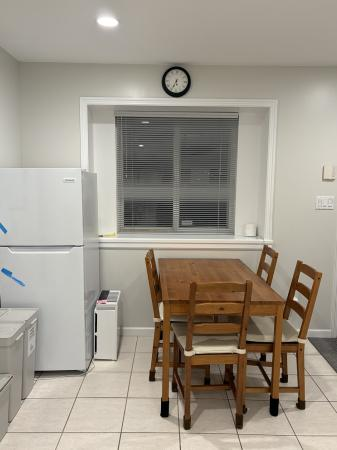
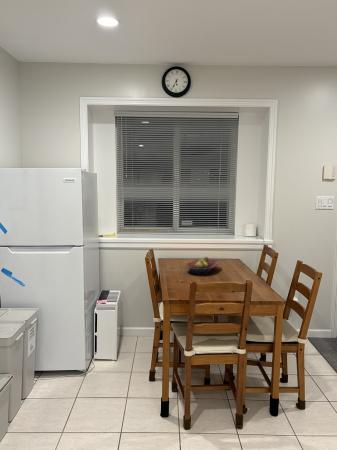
+ fruit bowl (202, 264)
